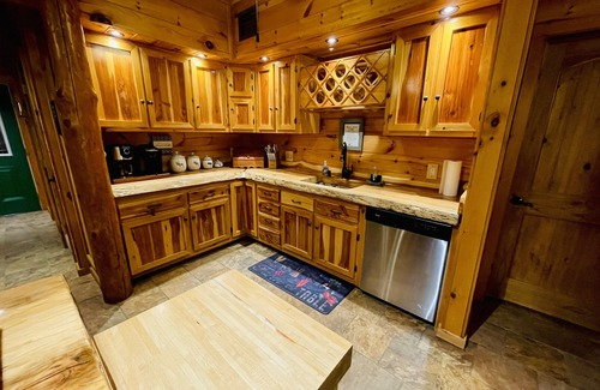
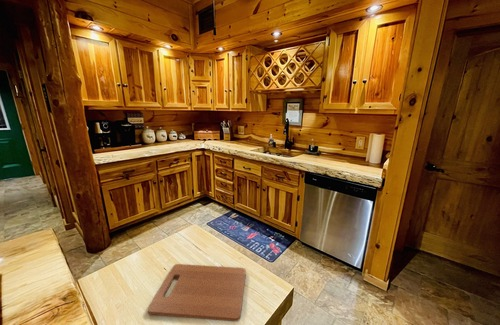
+ cutting board (202, 288)
